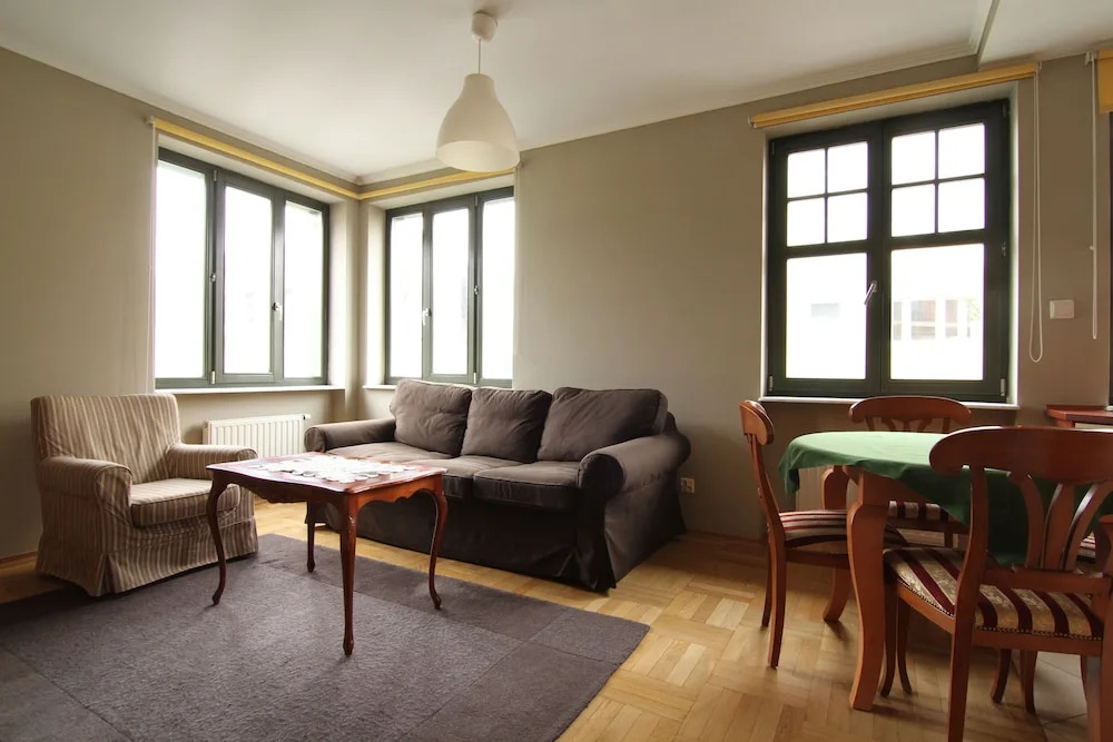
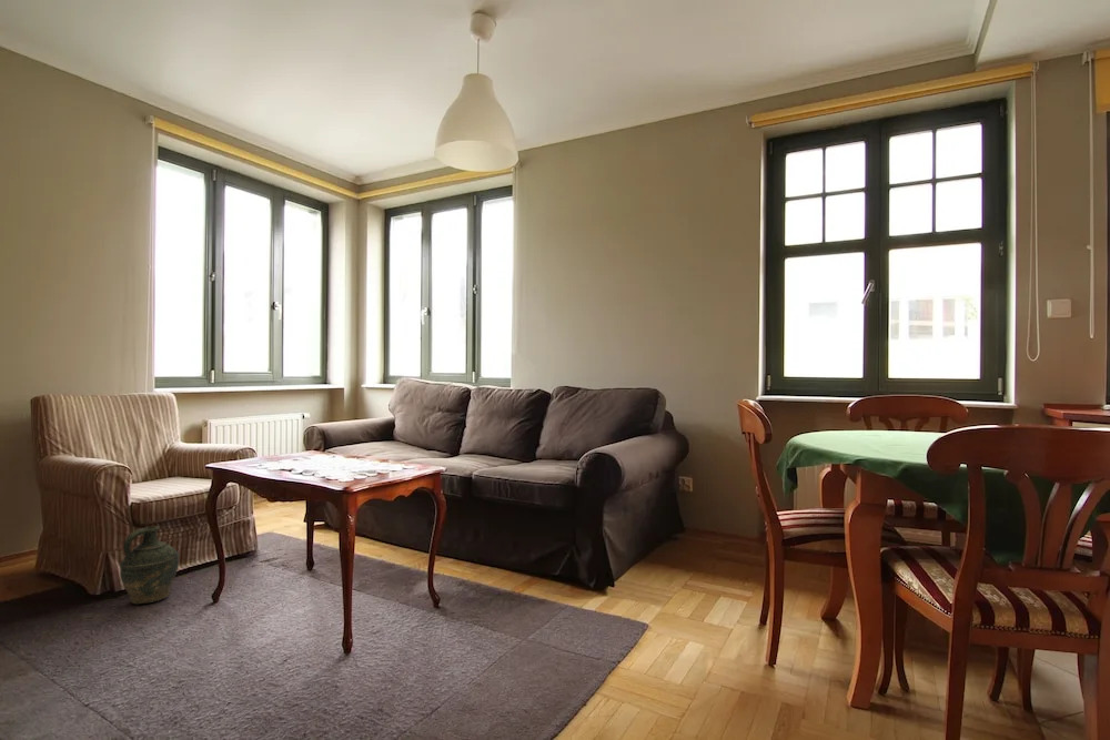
+ ceramic jug (150, 562)
